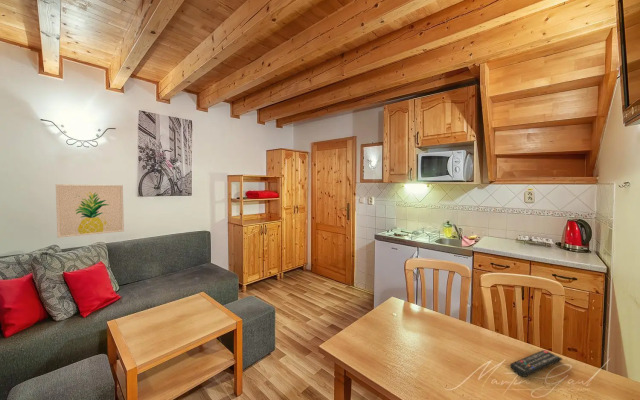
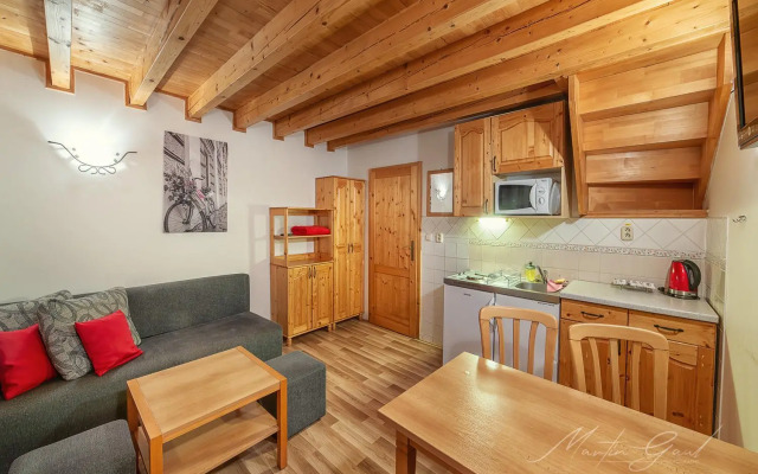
- remote control (536, 363)
- wall art (92, 209)
